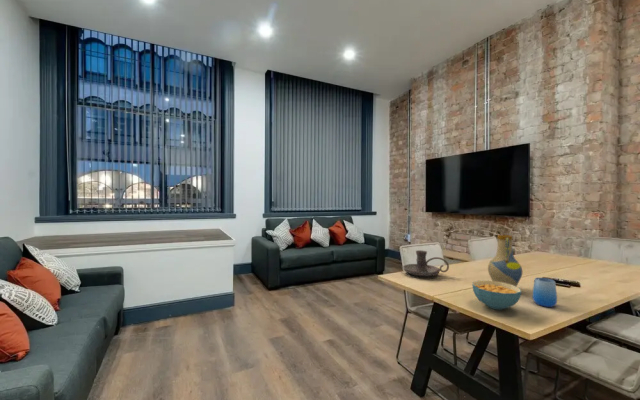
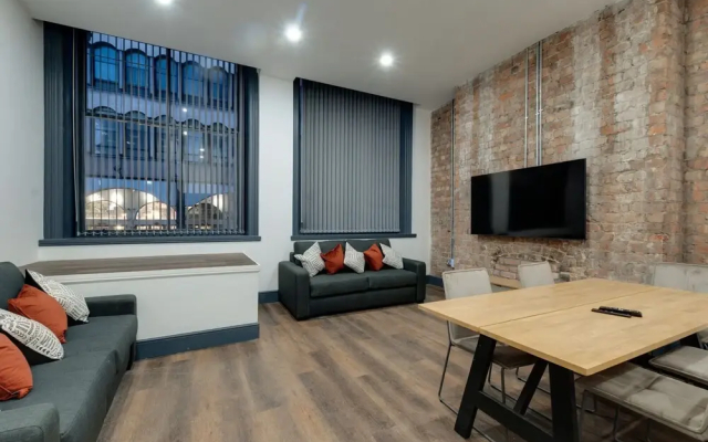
- cereal bowl (495, 296)
- cup (544, 292)
- candle holder (425, 263)
- vase (504, 262)
